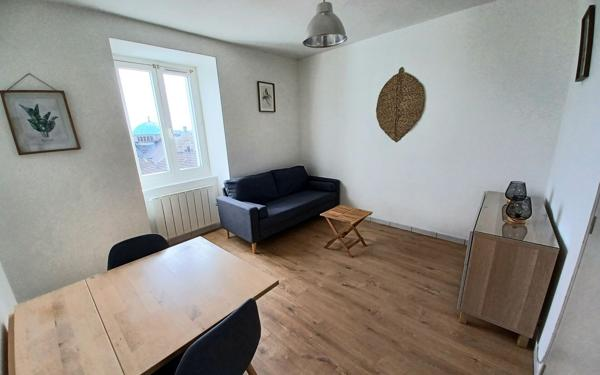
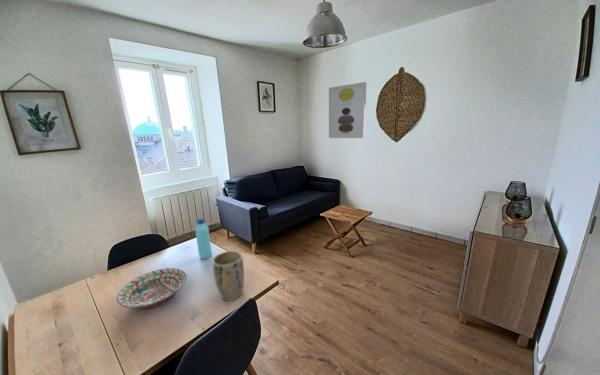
+ plant pot (229, 276)
+ decorative bowl (155, 291)
+ wall art (345, 112)
+ water bottle (203, 238)
